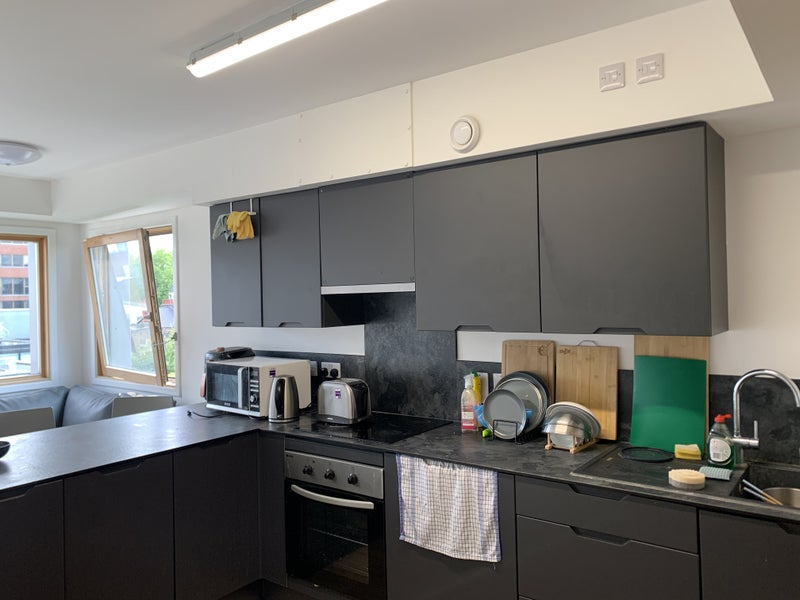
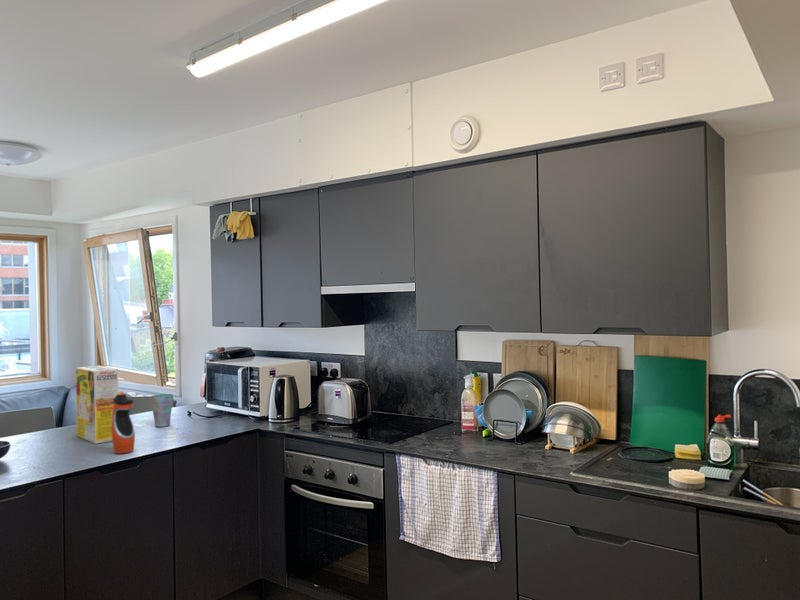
+ water bottle (123, 421)
+ cup (162, 410)
+ cereal box (96, 402)
